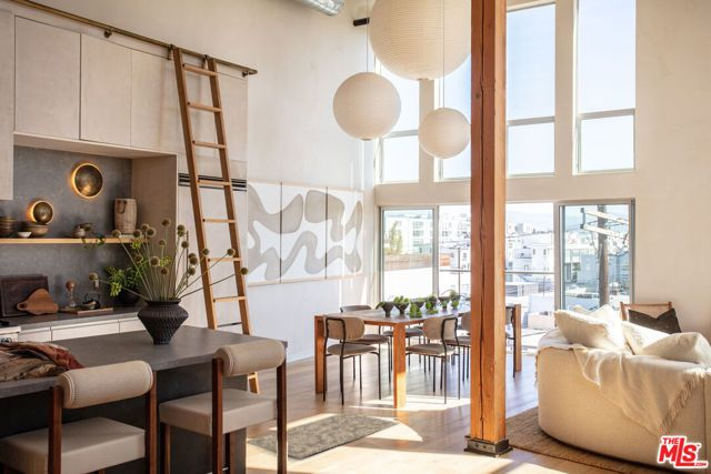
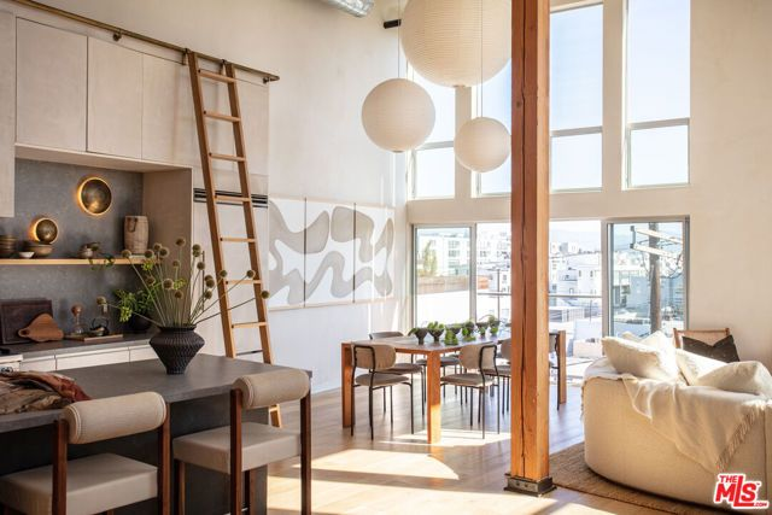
- rug (326, 432)
